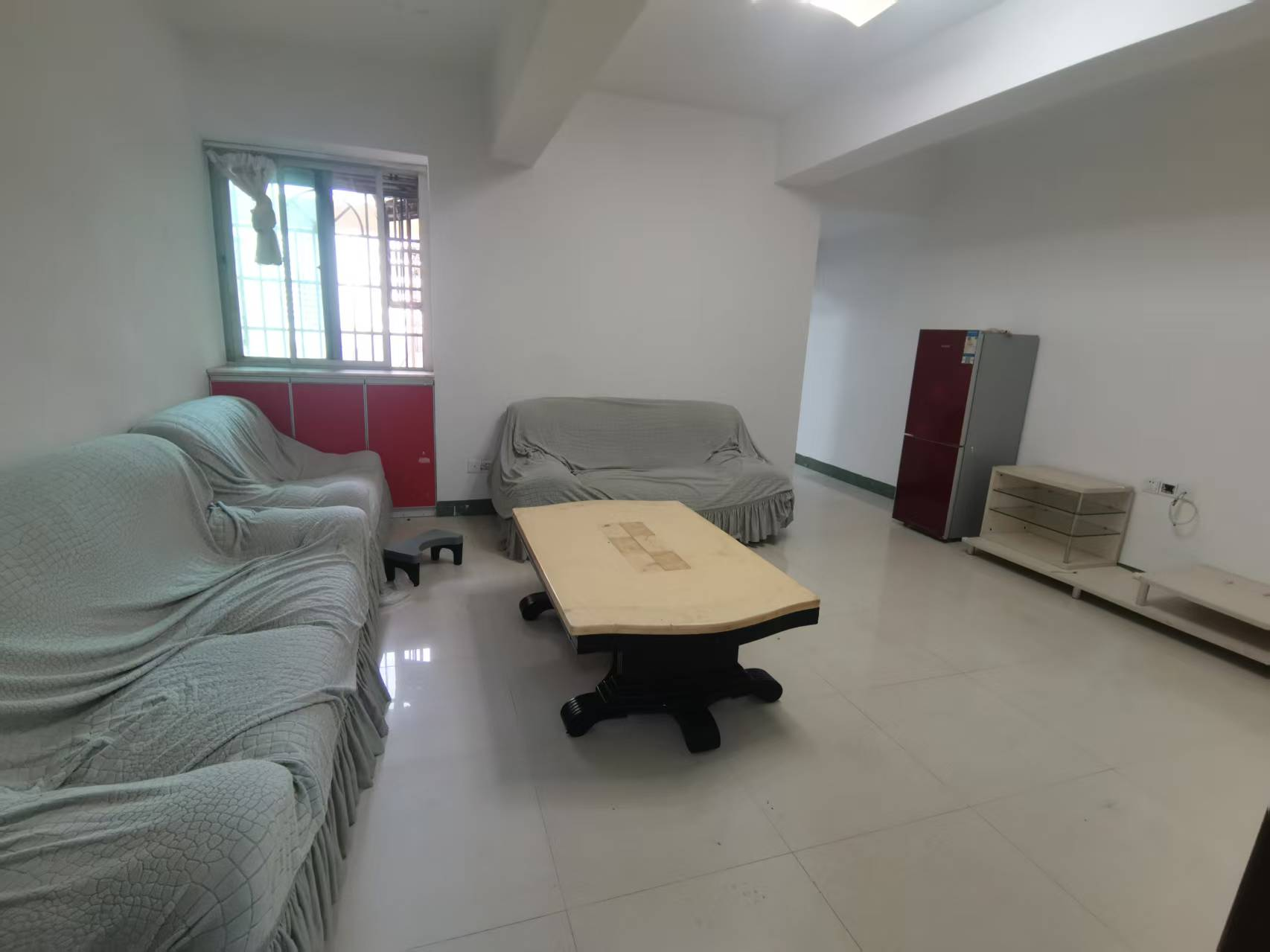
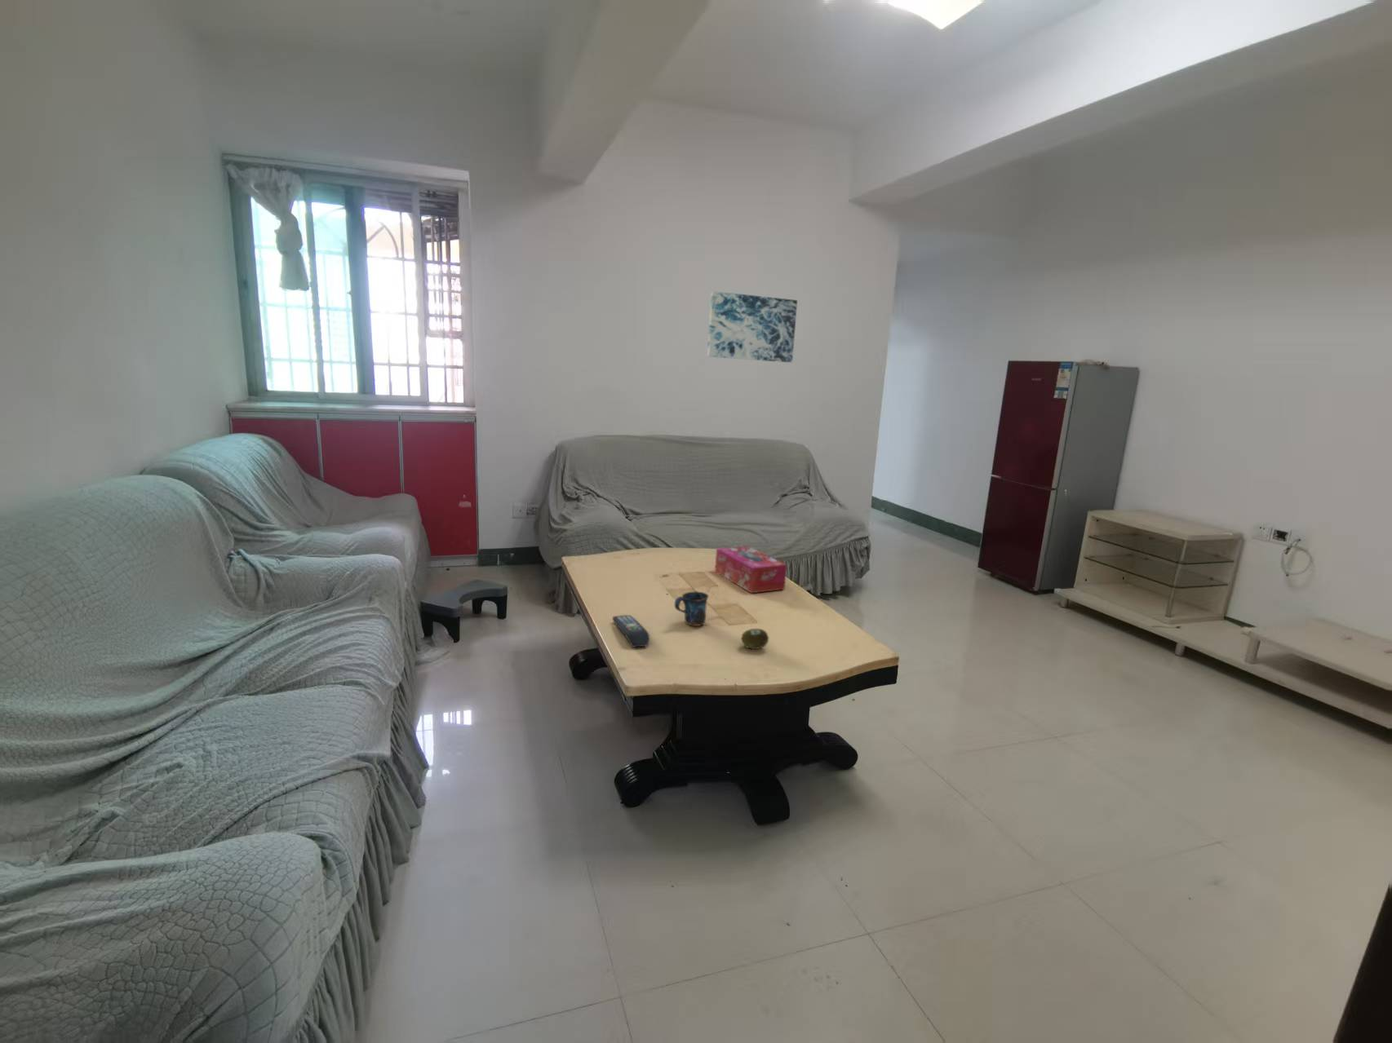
+ mug (689, 609)
+ tissue box (749, 568)
+ remote control (630, 628)
+ fruit (755, 639)
+ wall art (752, 328)
